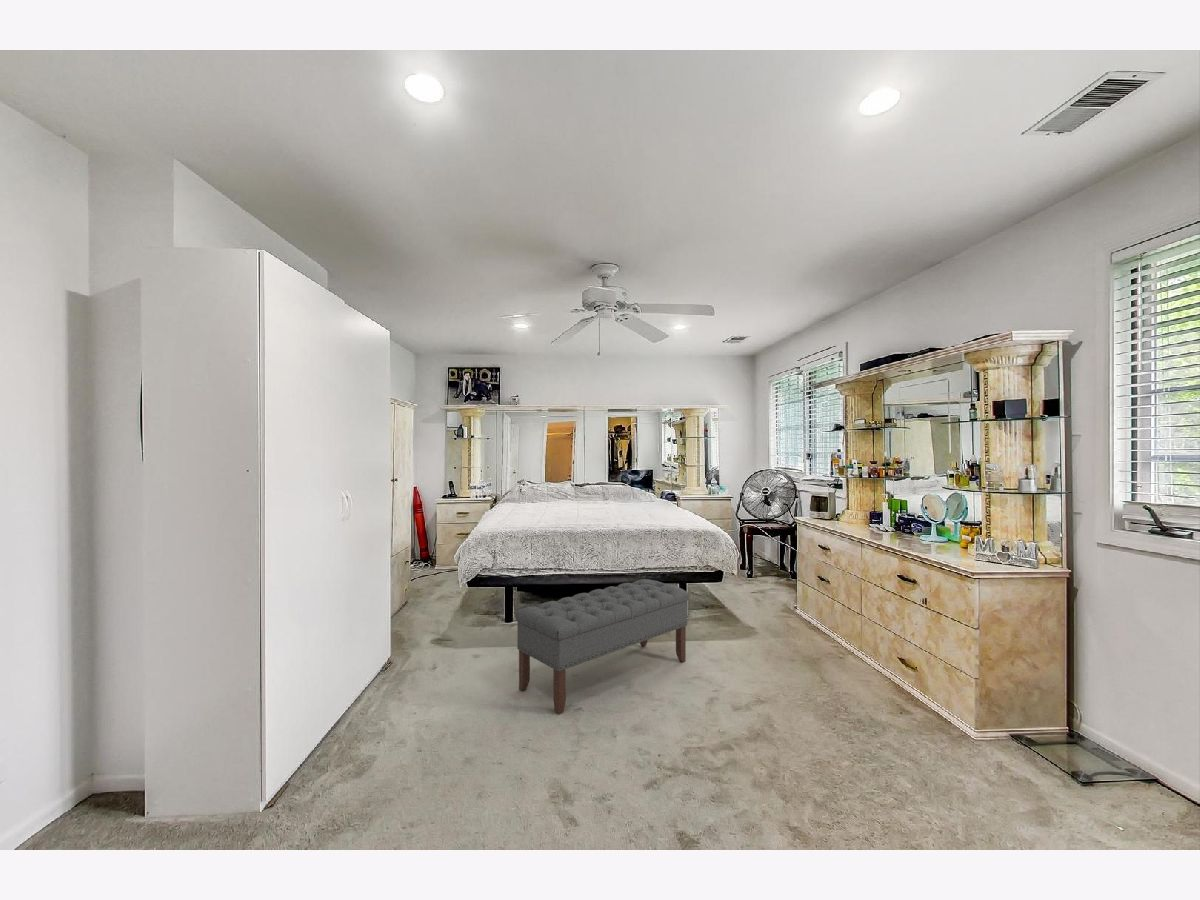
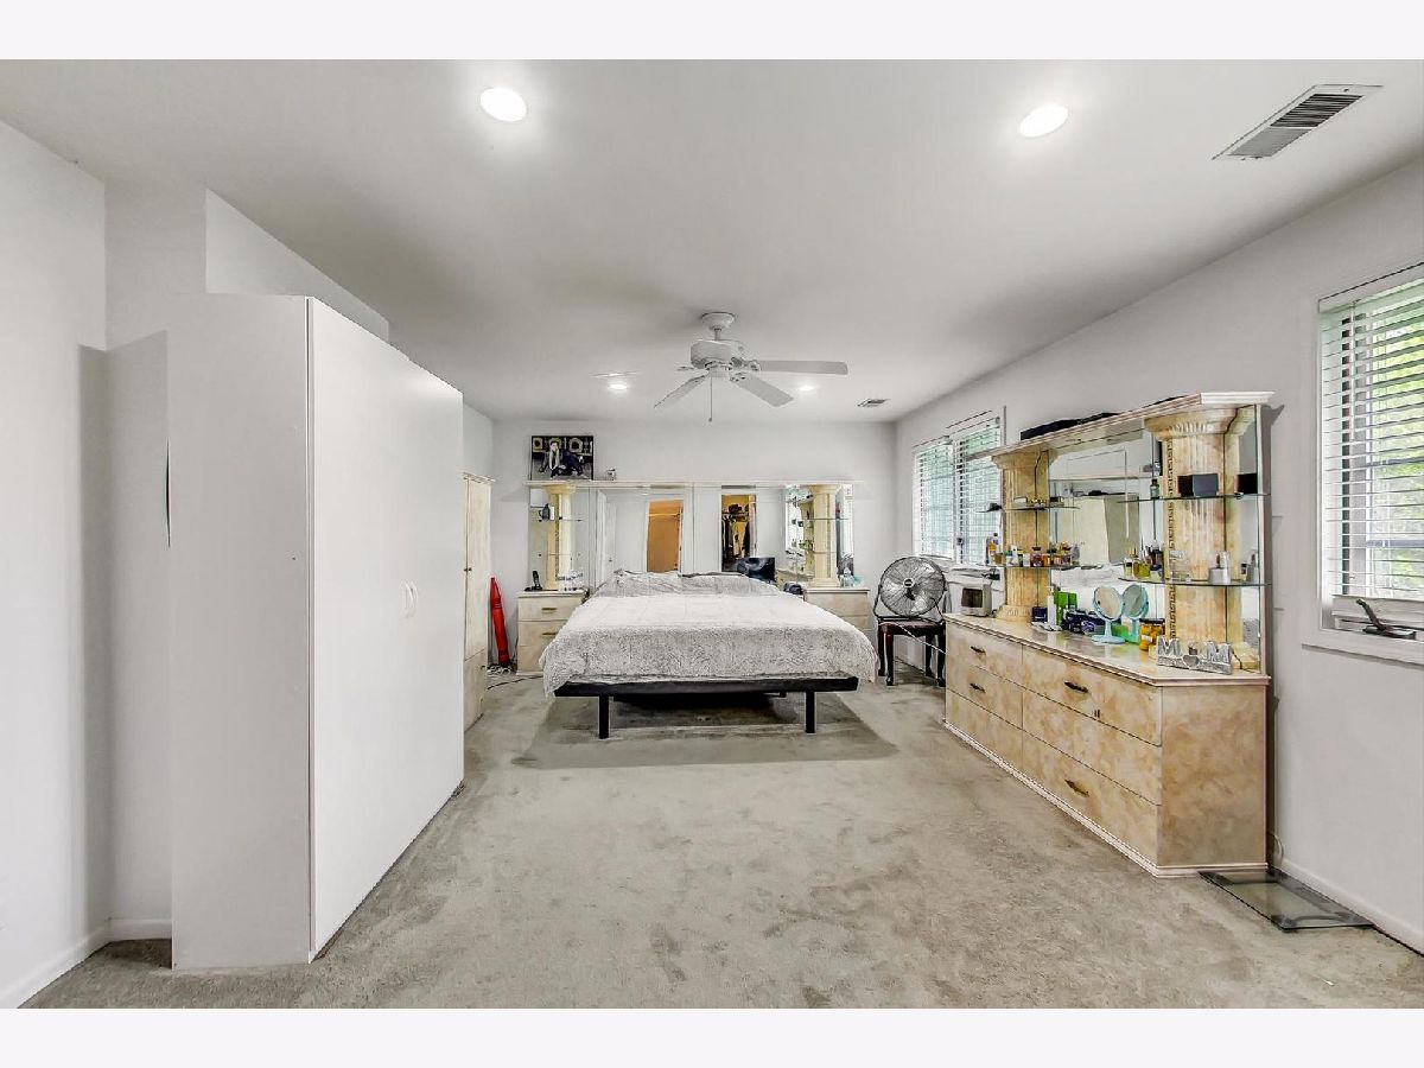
- bench (607, 635)
